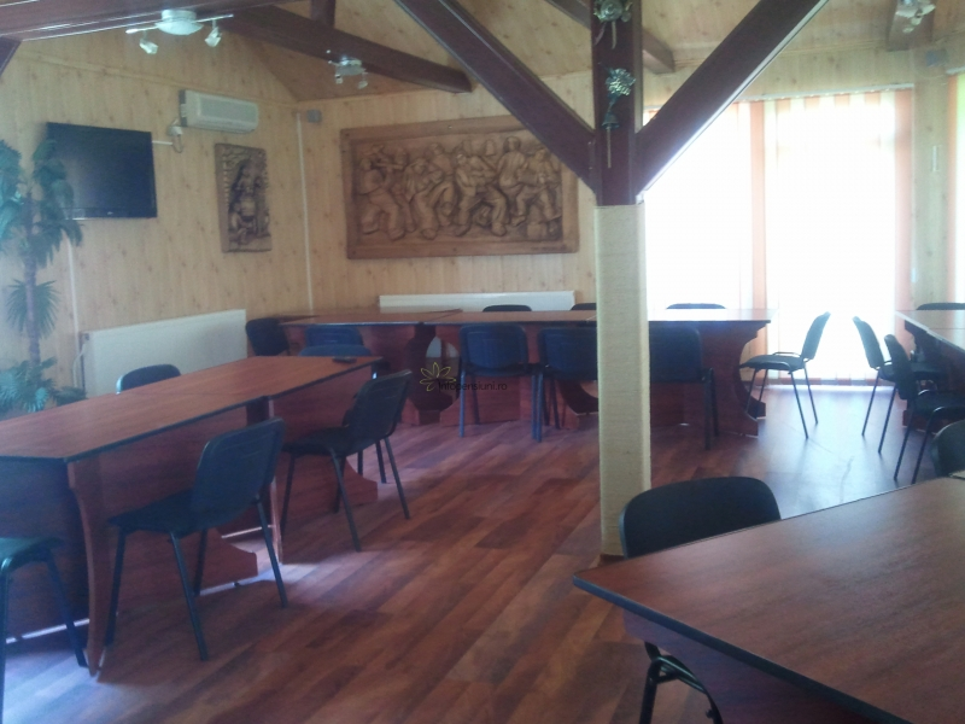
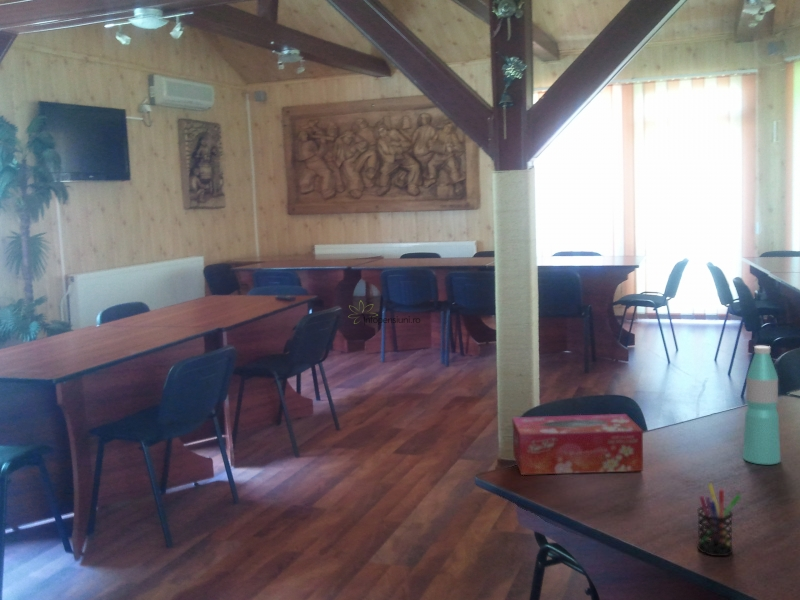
+ tissue box (575, 443)
+ water bottle (761, 403)
+ pen holder (719, 517)
